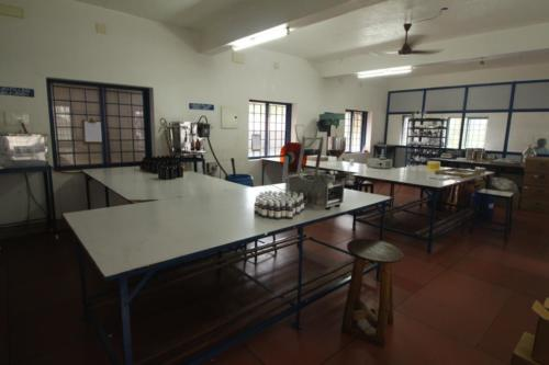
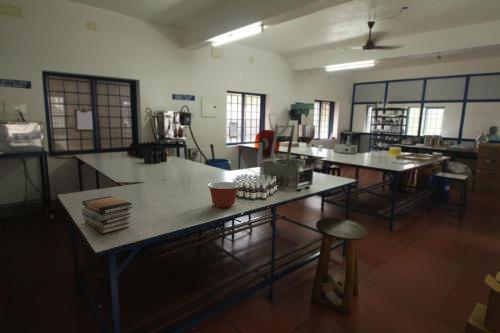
+ mixing bowl (223, 195)
+ book stack (106, 213)
